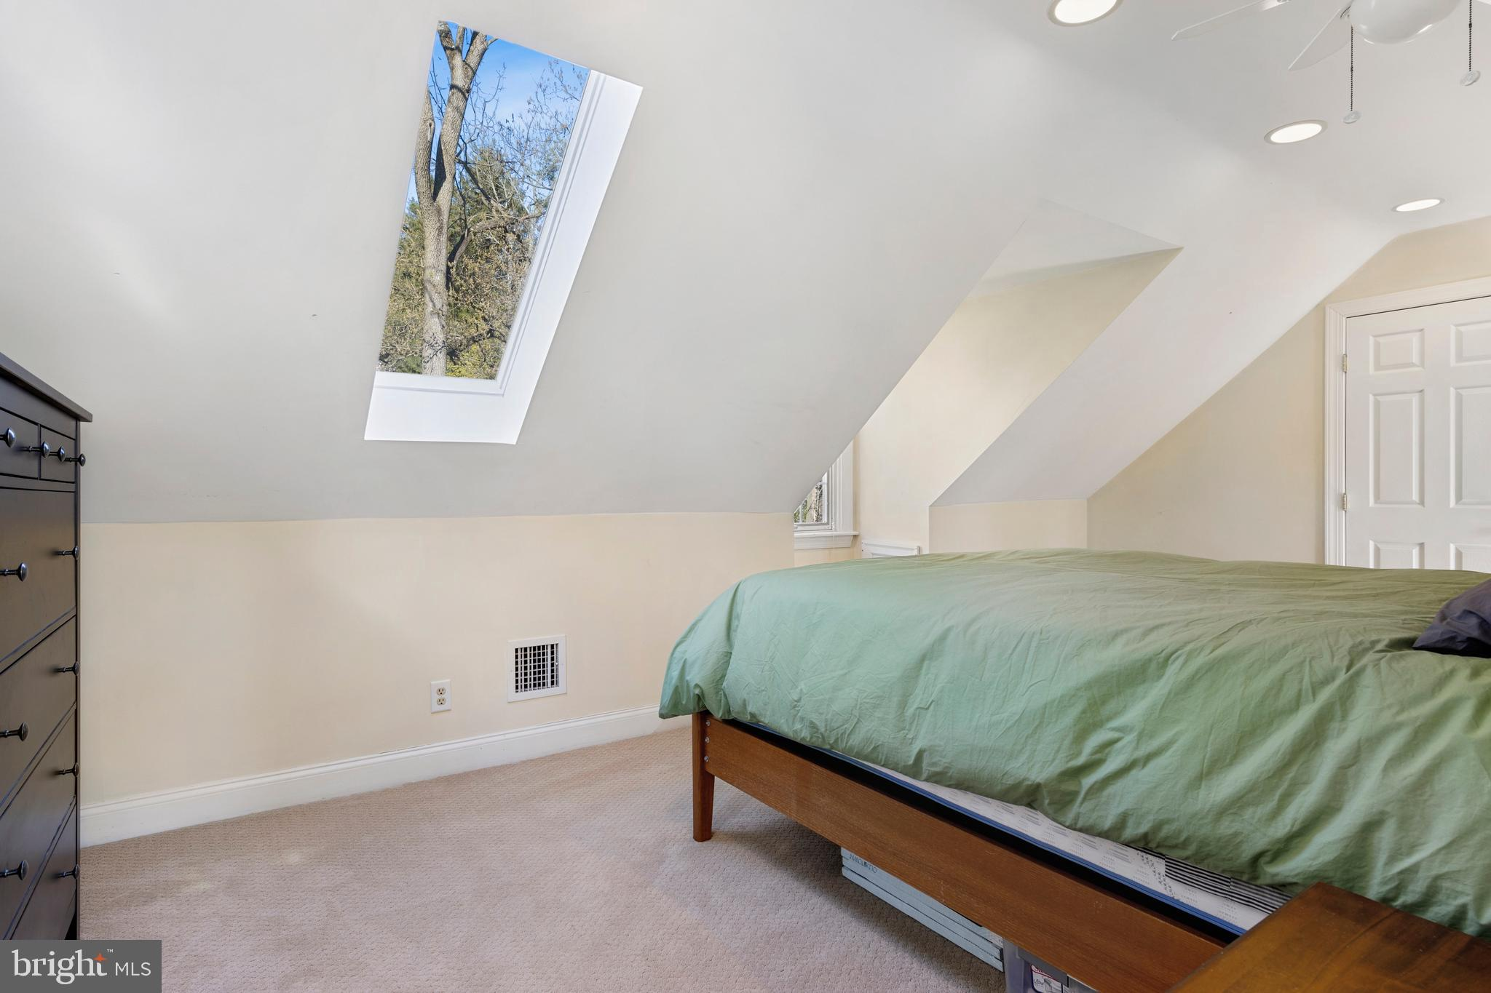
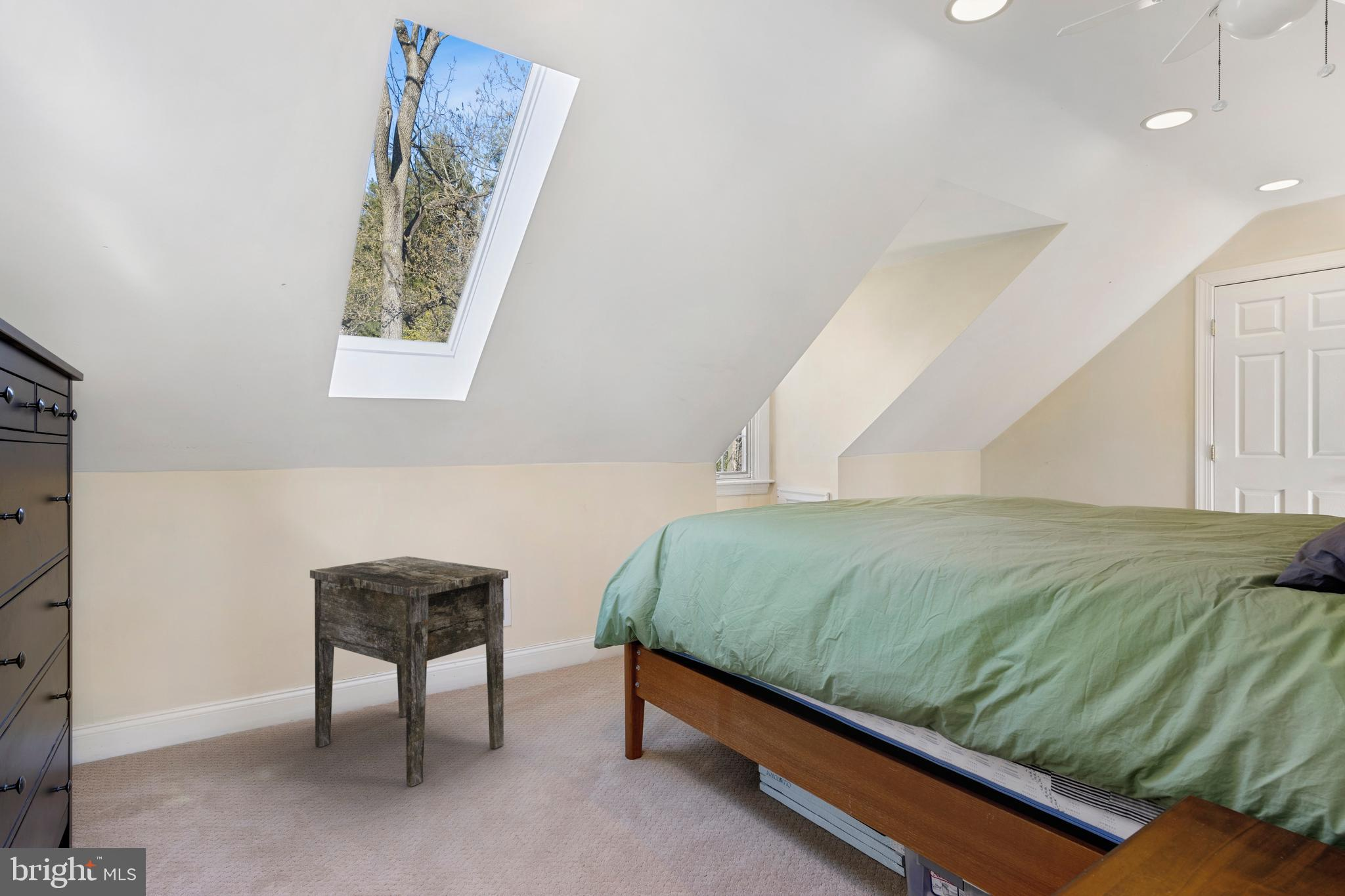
+ side table (409, 658)
